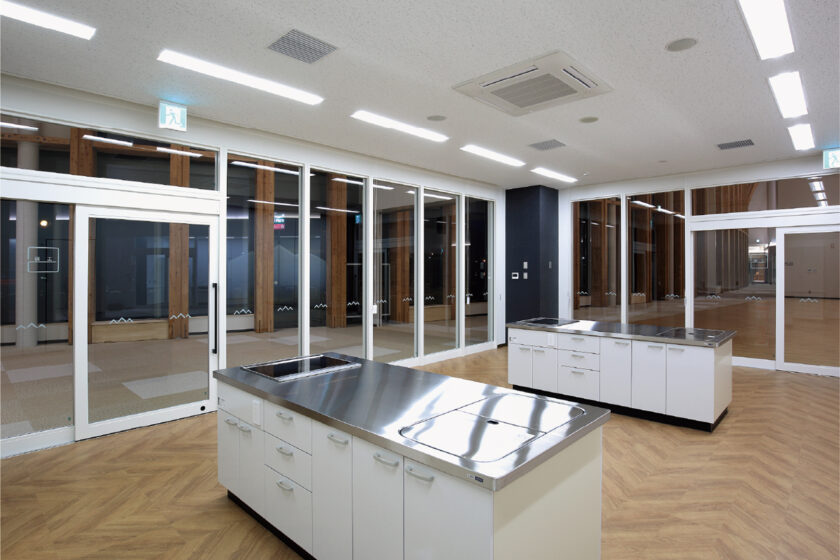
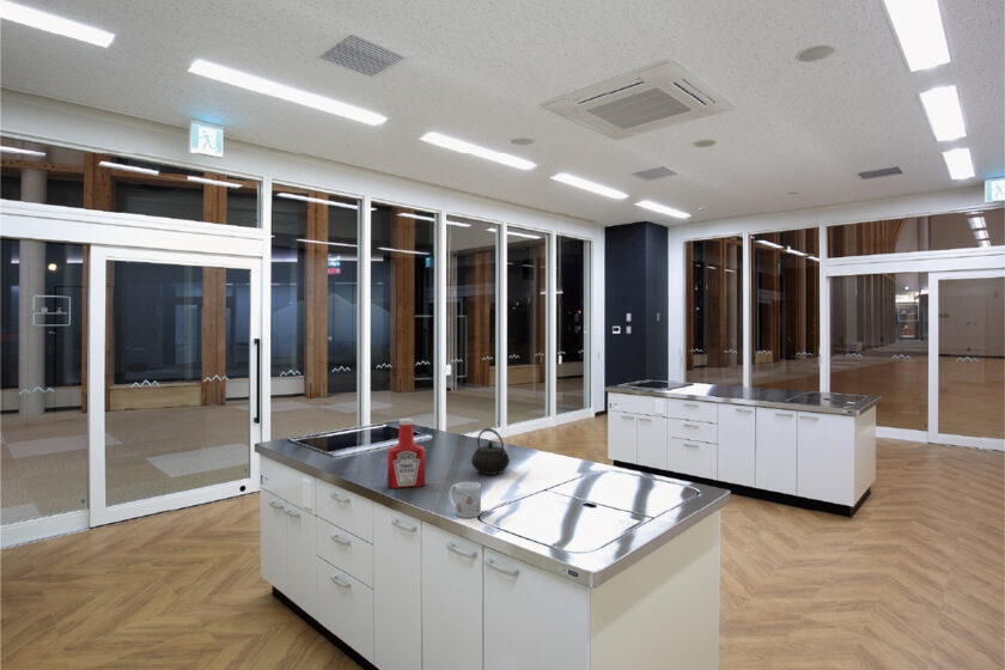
+ mug (463, 498)
+ soap bottle (406, 451)
+ kettle (492, 450)
